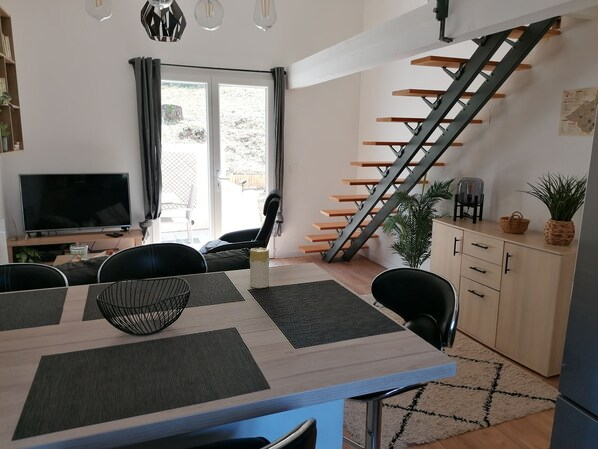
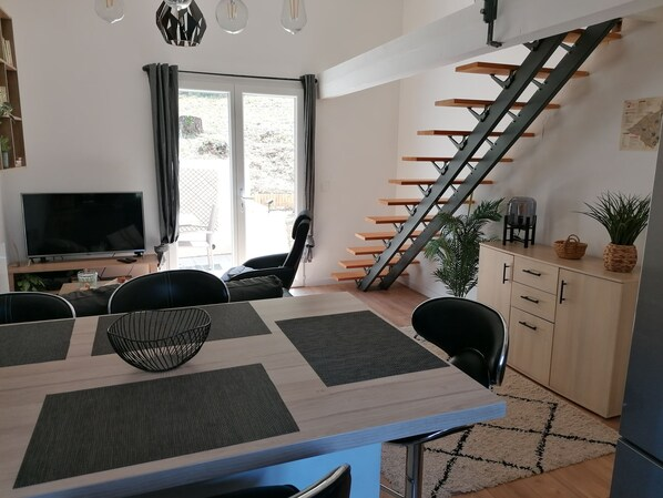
- candle (259, 267)
